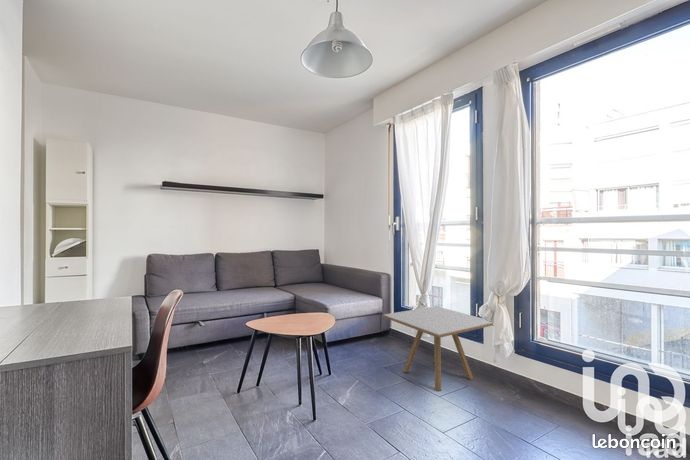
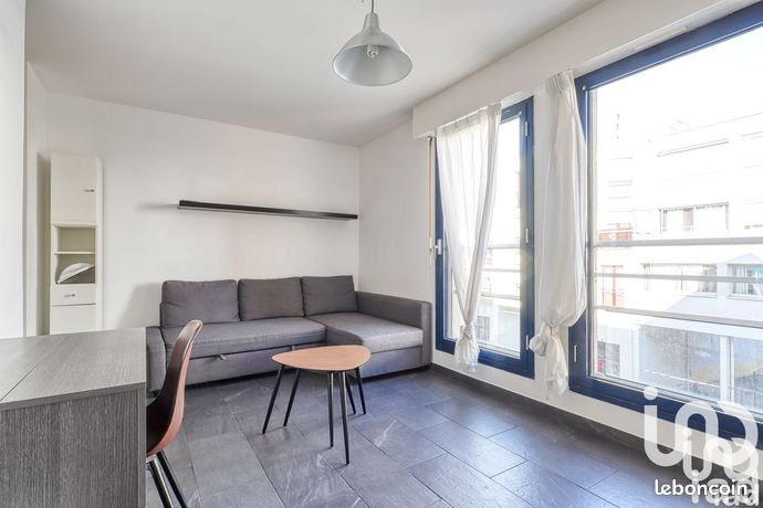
- side table (437, 346)
